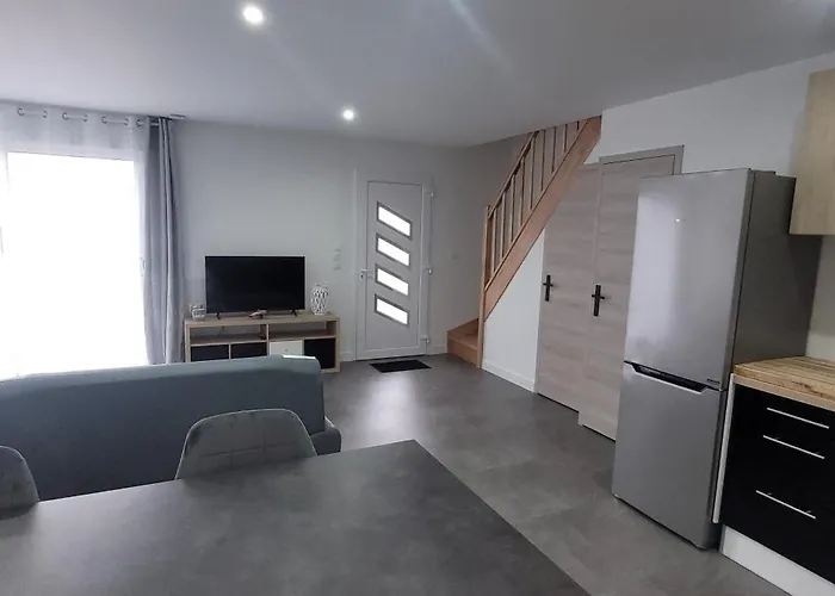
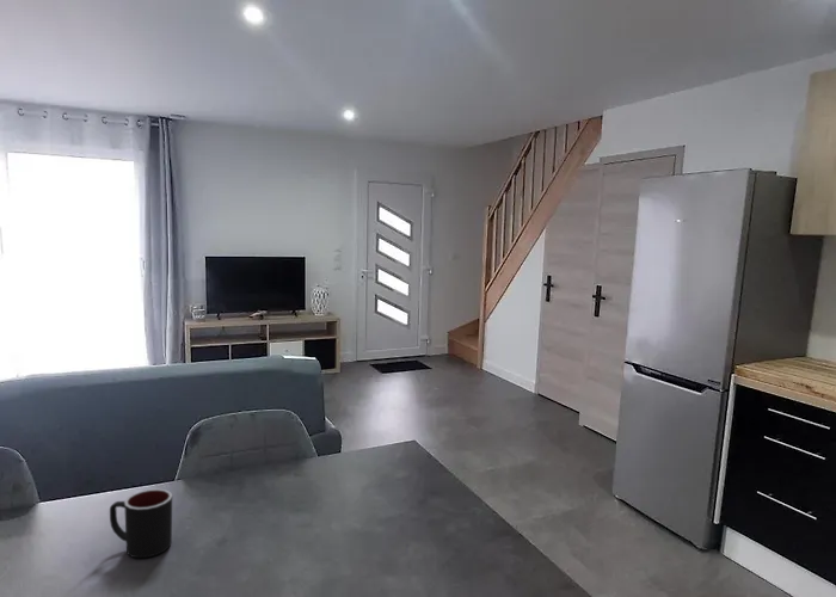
+ mug (141, 523)
